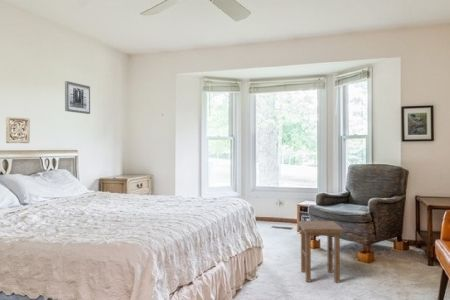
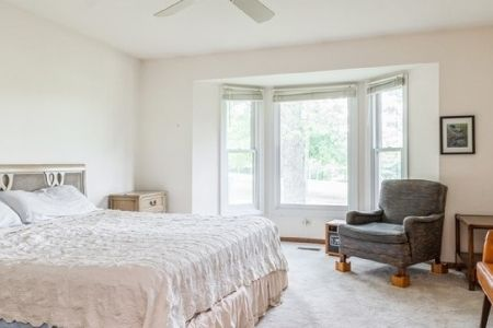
- wall ornament (18, 130)
- stool (327, 250)
- wall art (78, 98)
